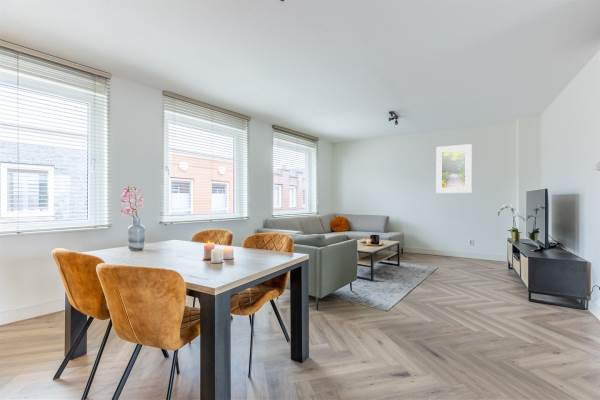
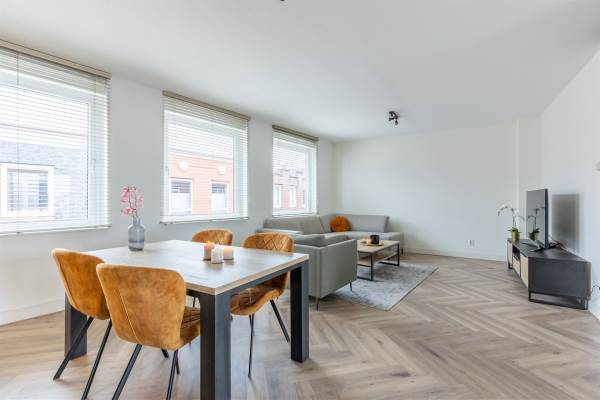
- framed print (453, 169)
